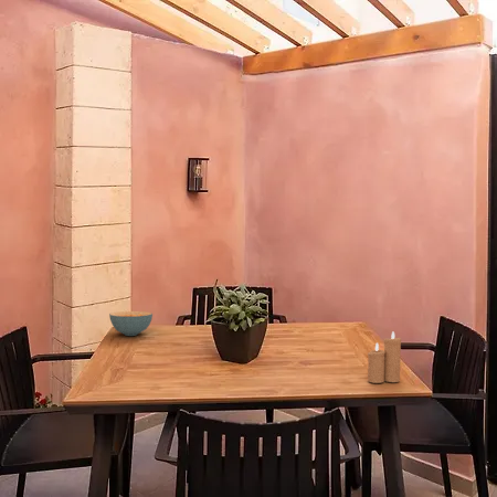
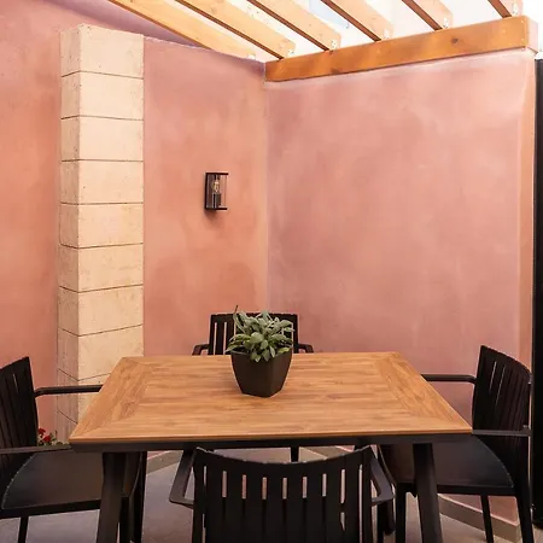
- cereal bowl (130, 324)
- candle (383, 356)
